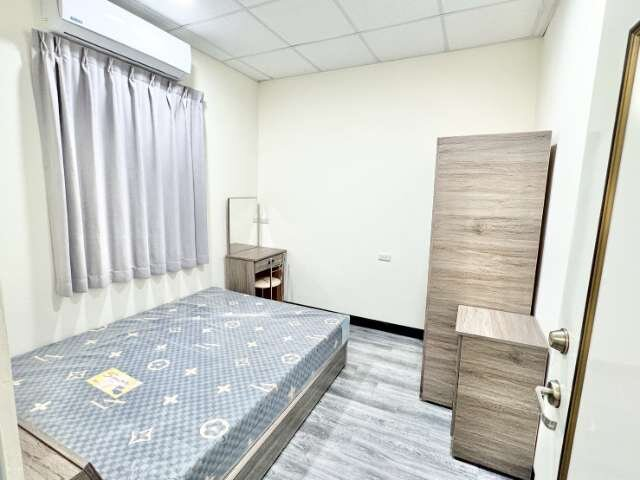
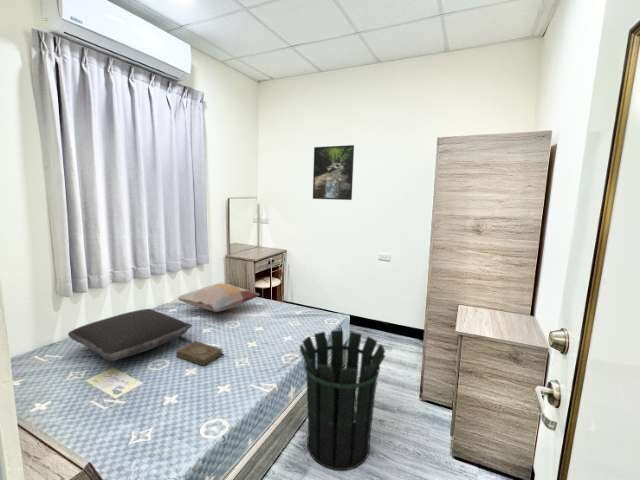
+ pillow (131, 331)
+ waste bin (340, 396)
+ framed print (332, 173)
+ book (199, 352)
+ decorative pillow (219, 296)
